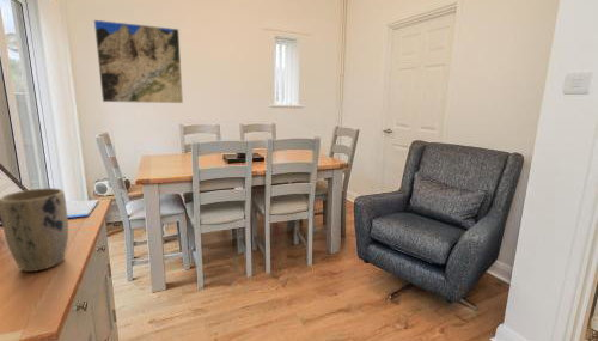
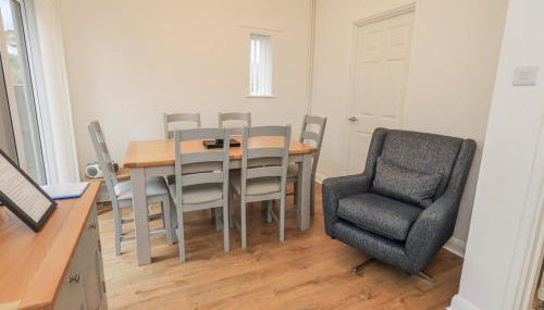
- plant pot (37, 229)
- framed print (141, 65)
